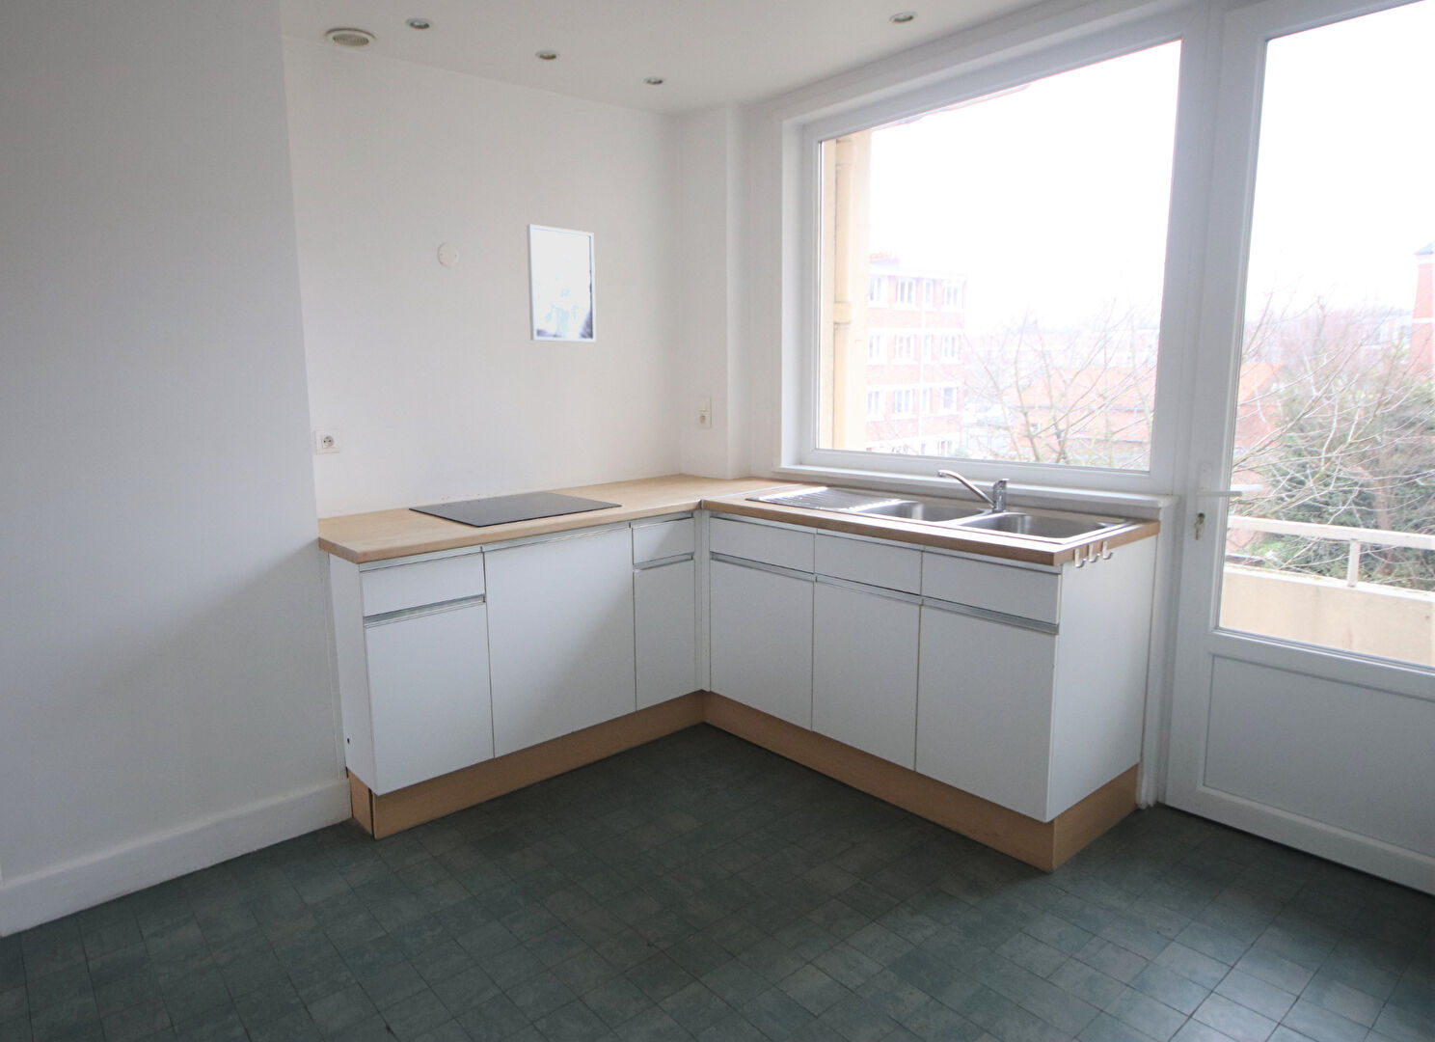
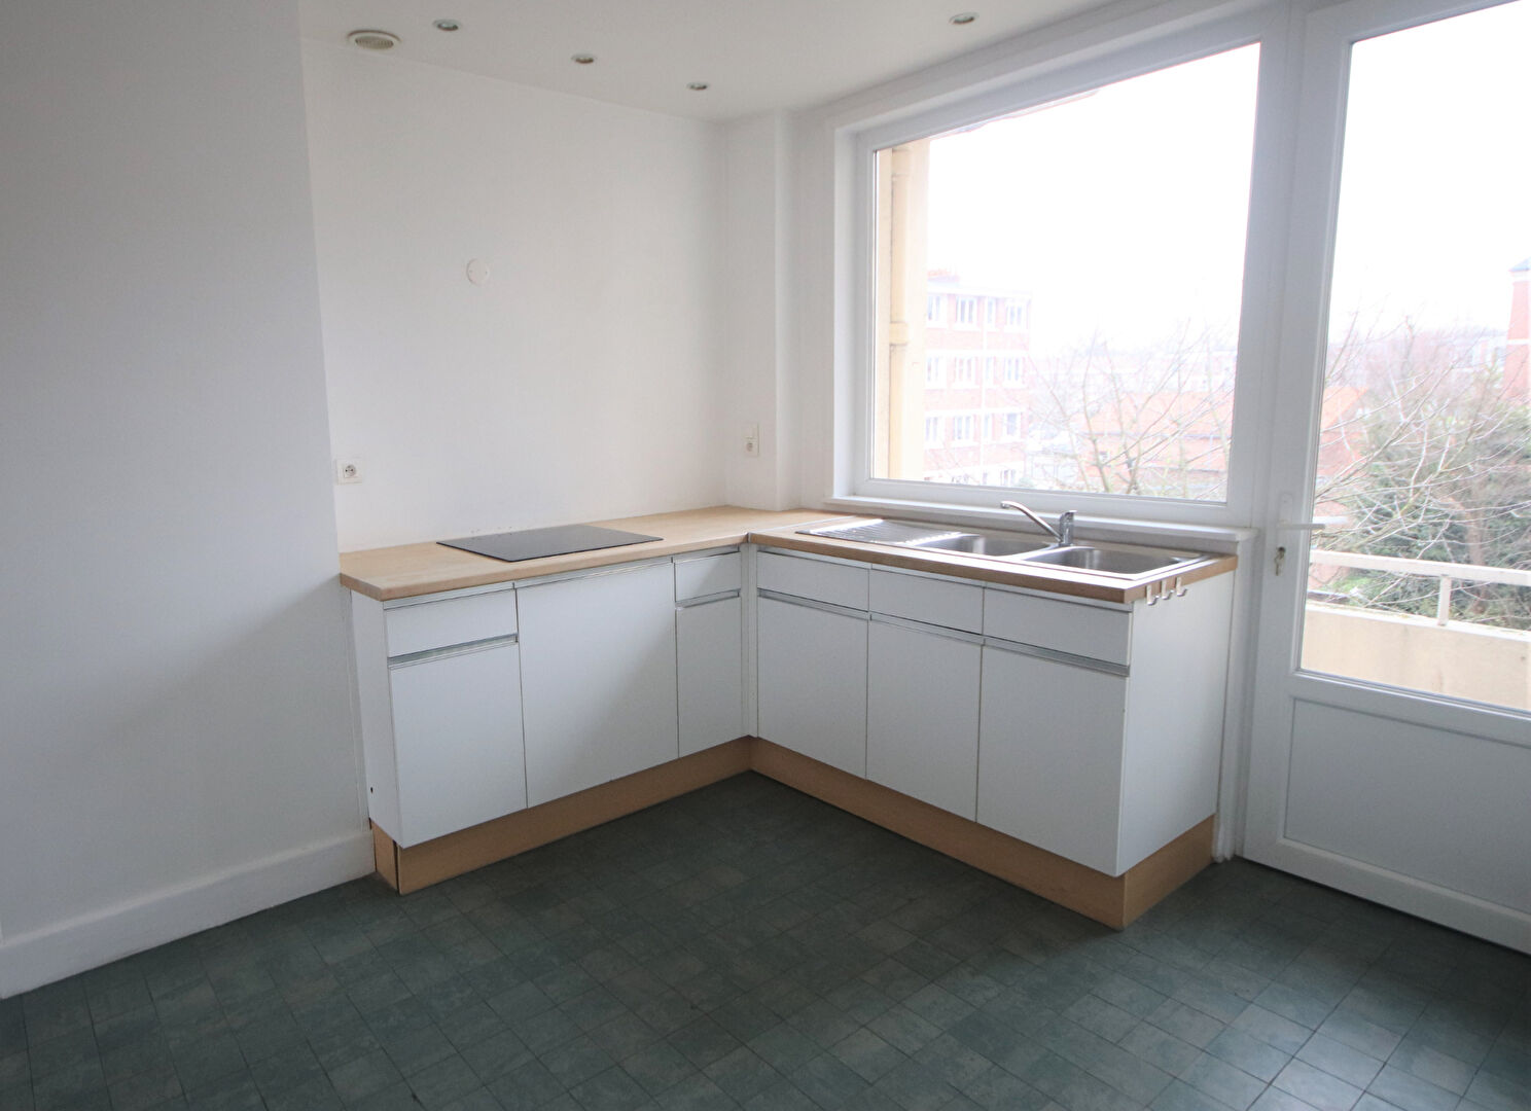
- wall art (563, 285)
